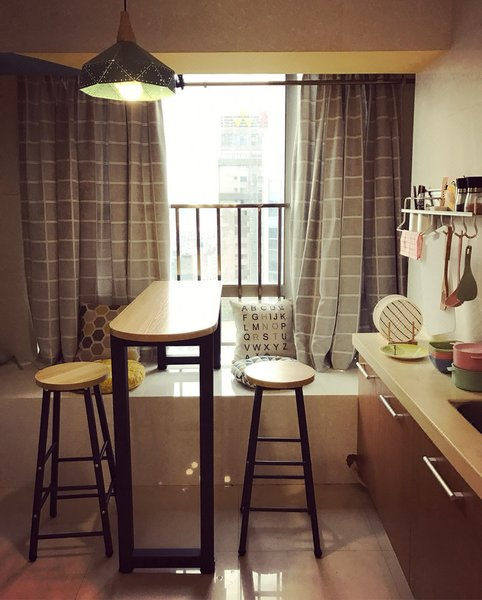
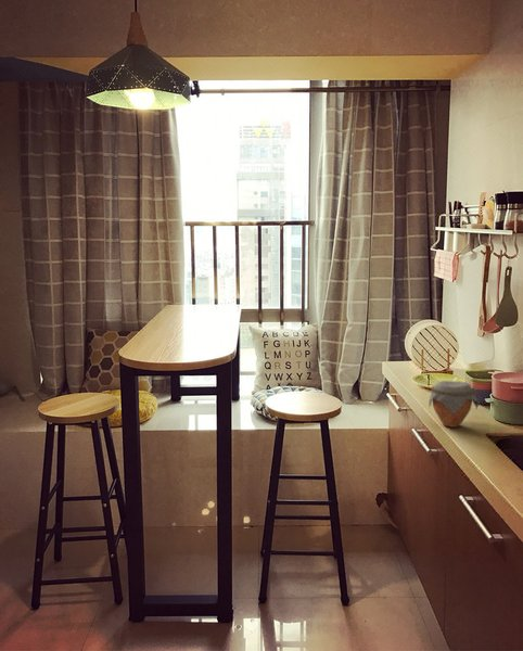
+ jar (451, 404)
